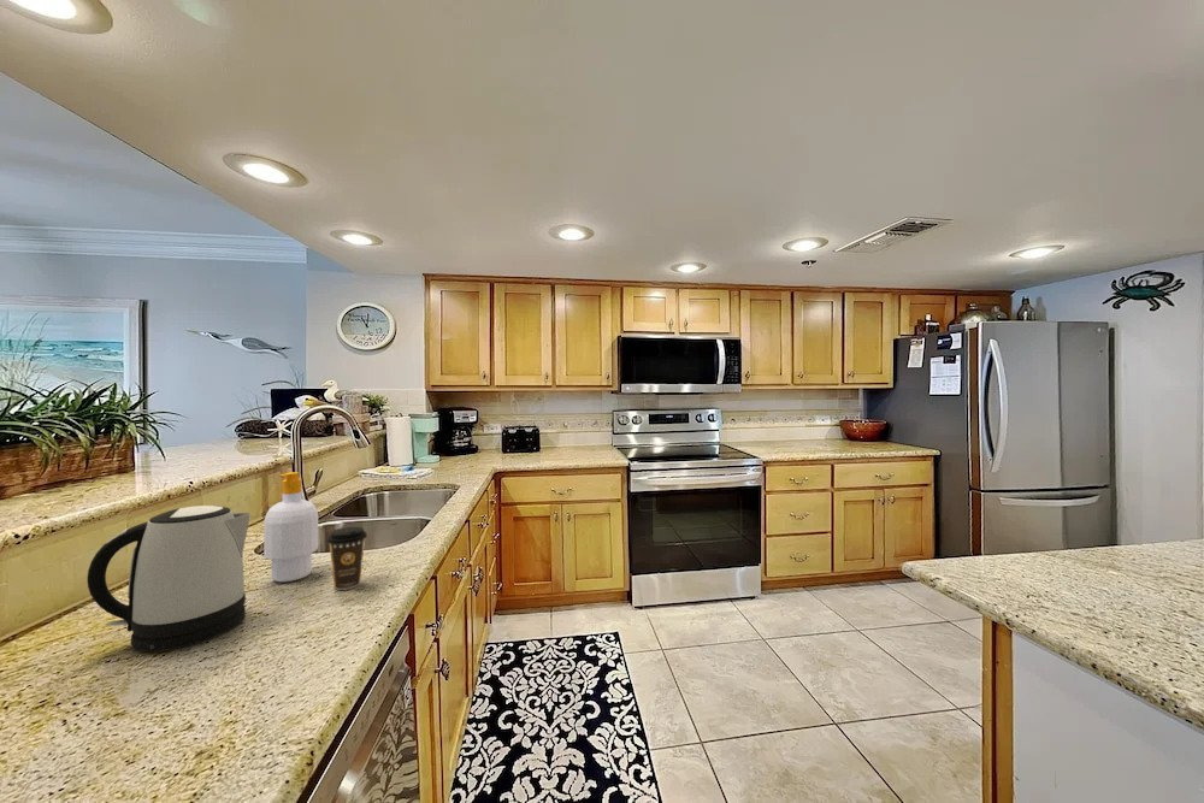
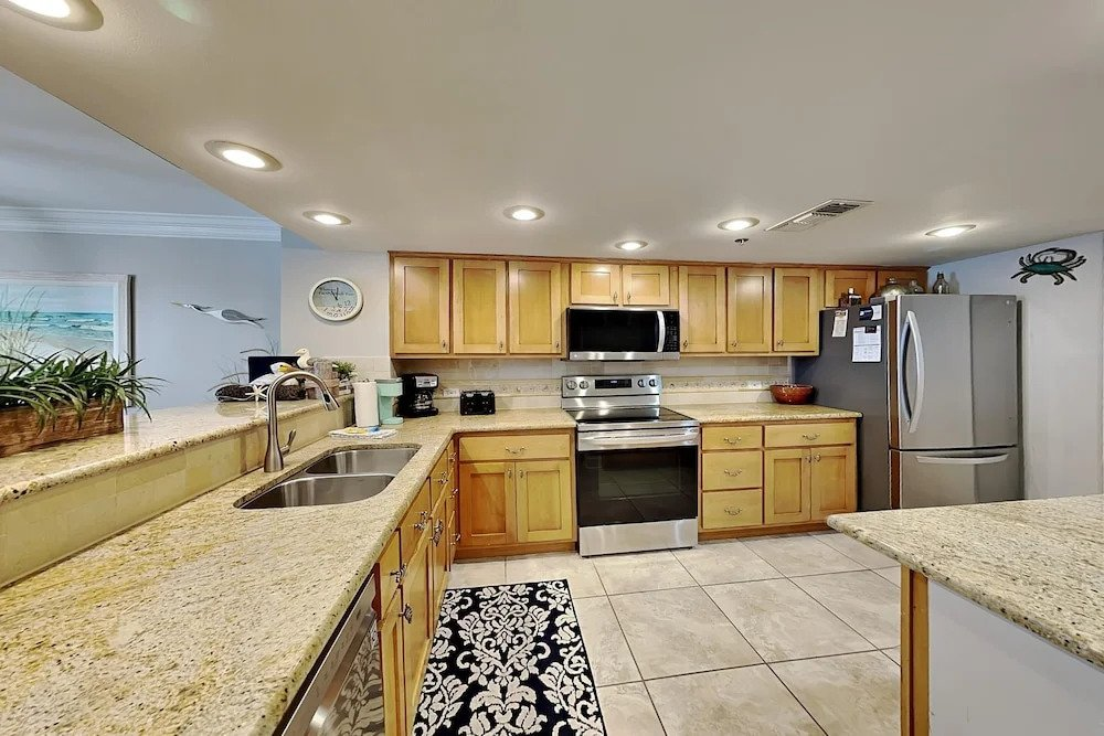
- kettle (175, 571)
- coffee cup (347, 557)
- soap bottle (291, 524)
